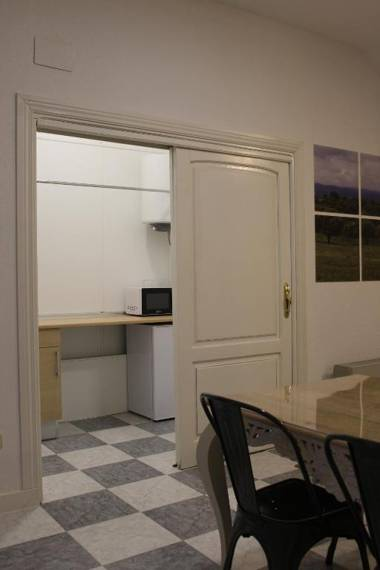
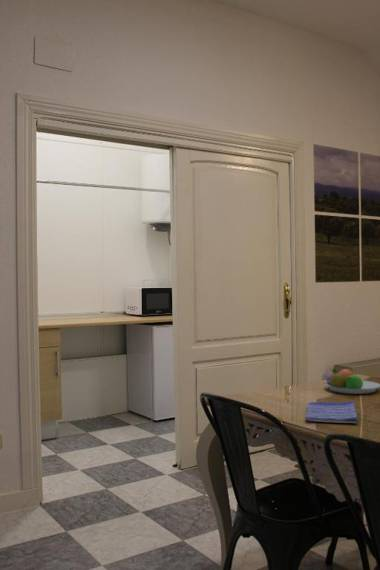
+ fruit bowl (351, 379)
+ dish towel (331, 410)
